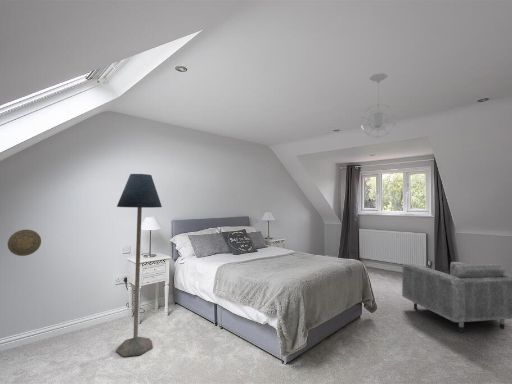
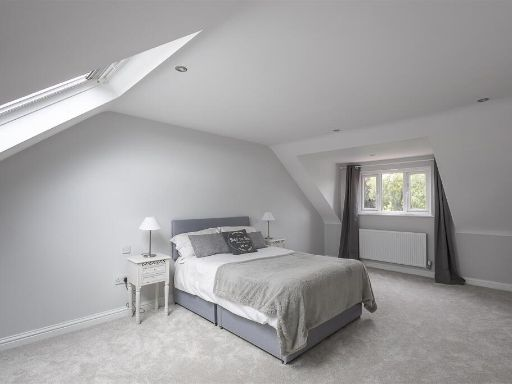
- pendant light (378, 107)
- decorative plate (25, 242)
- floor lamp (138, 260)
- armchair (456, 288)
